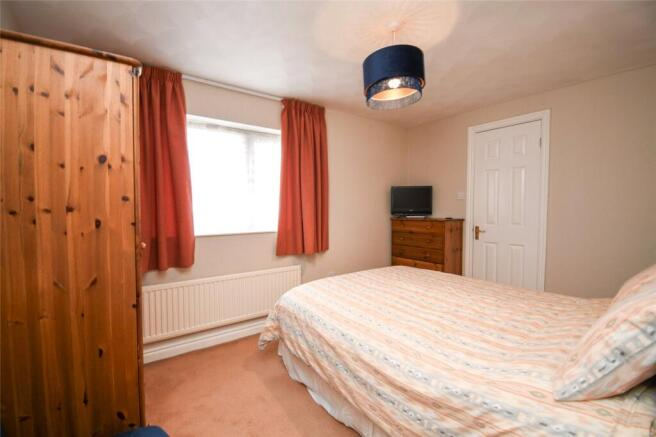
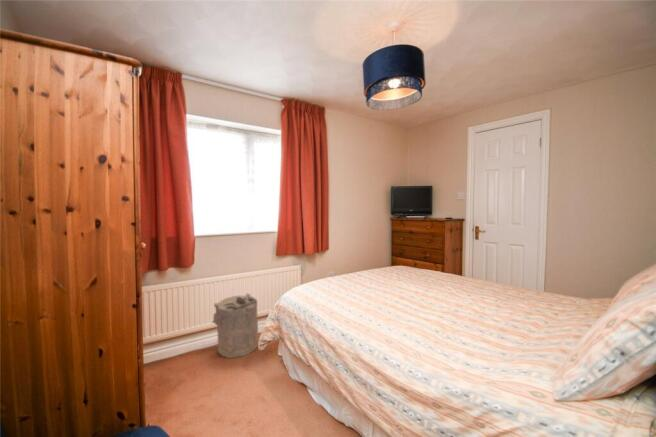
+ laundry hamper (235, 322)
